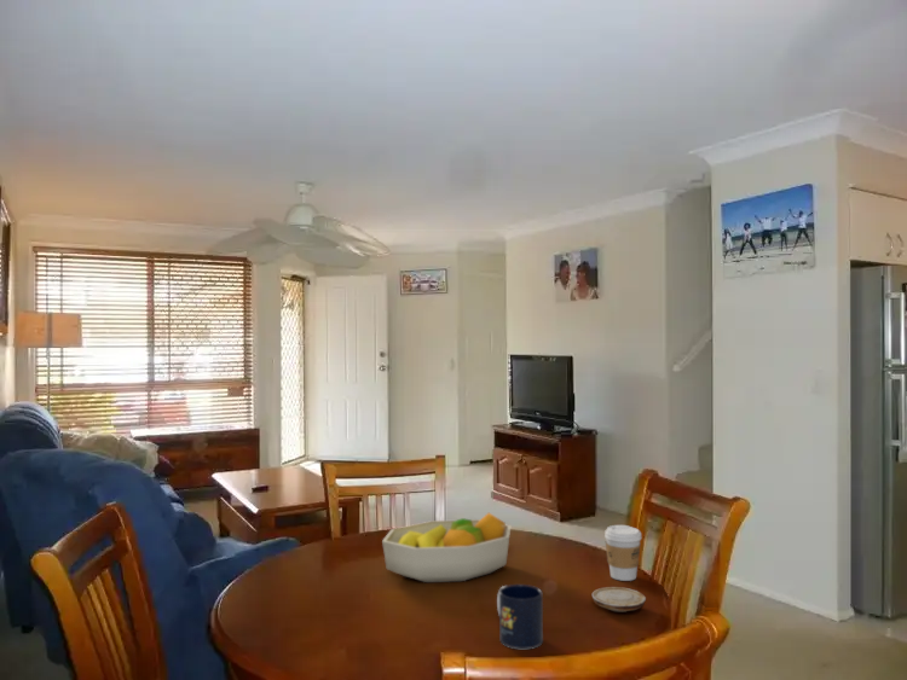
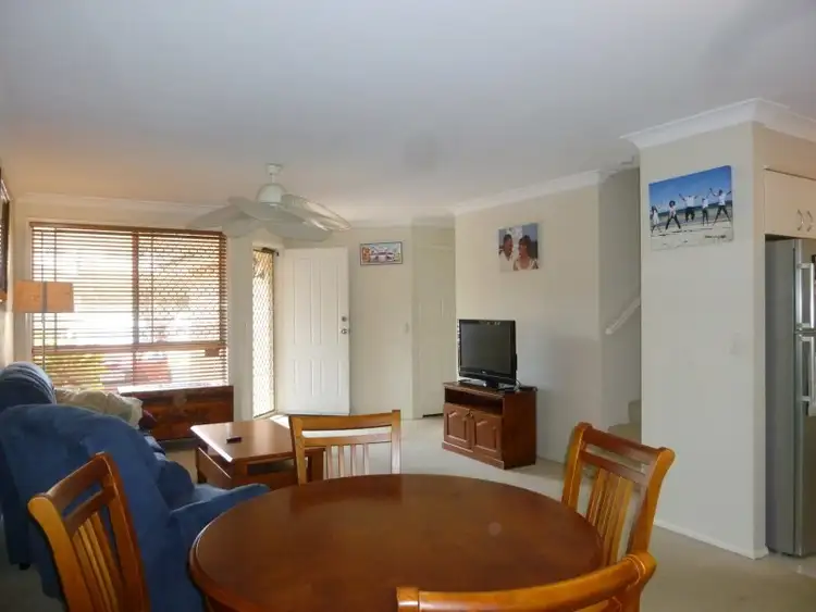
- coffee cup (623, 552)
- mug (515, 611)
- wood slice (618, 600)
- fruit bowl (449, 542)
